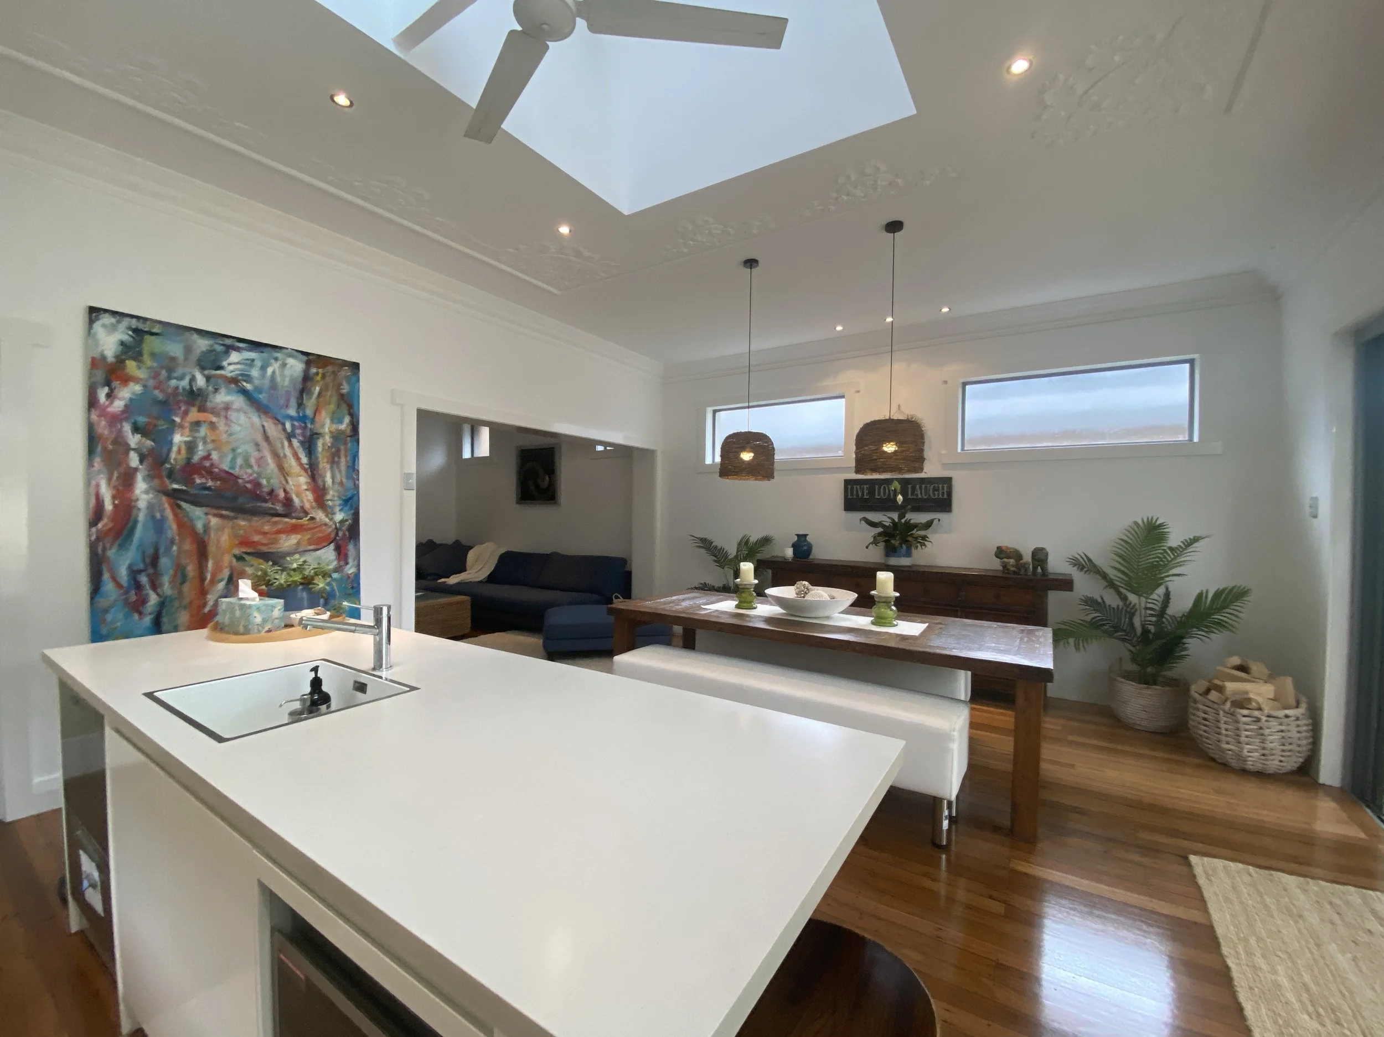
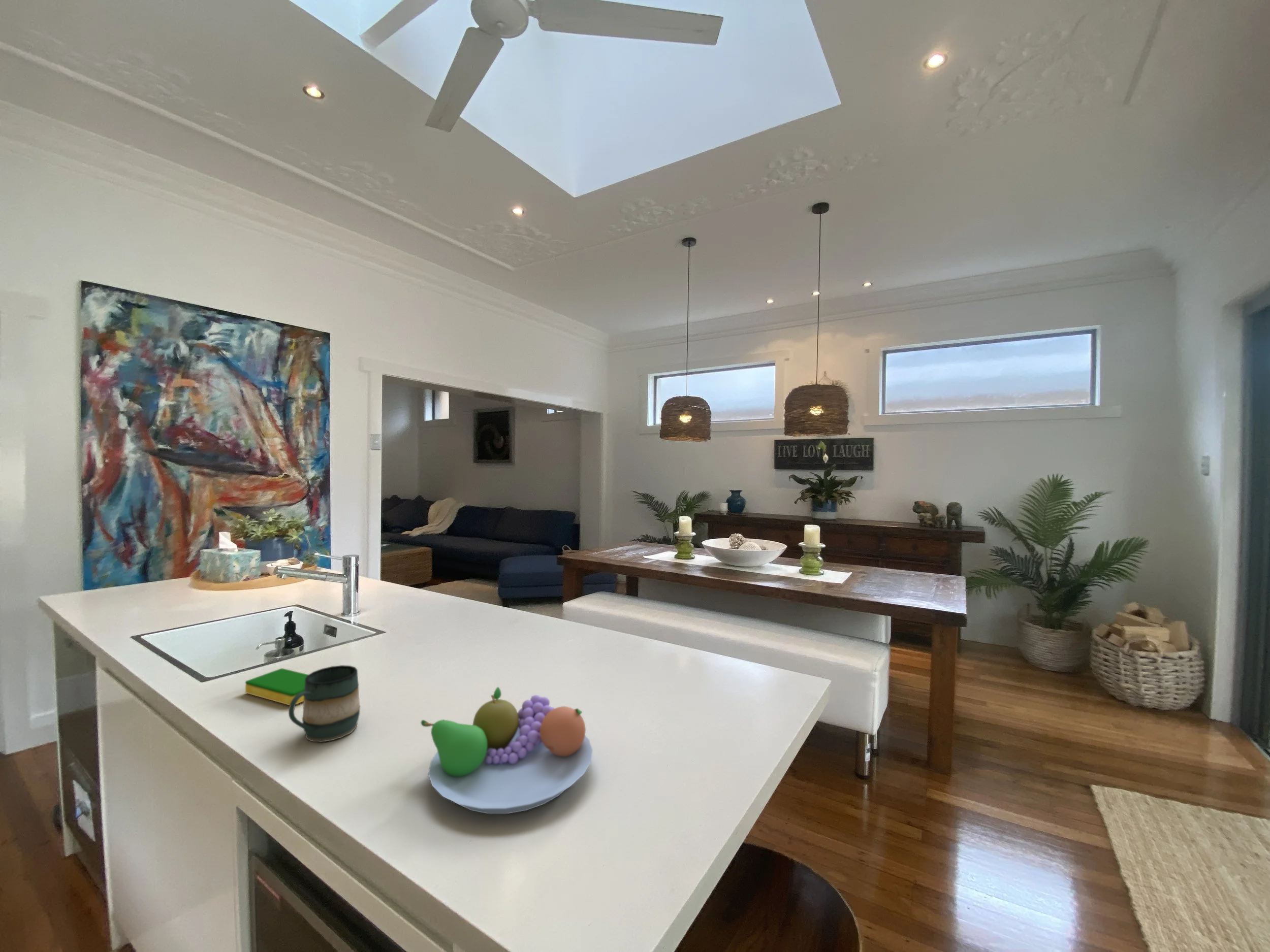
+ dish sponge (287, 686)
+ mug (323, 707)
+ fruit bowl (507, 739)
